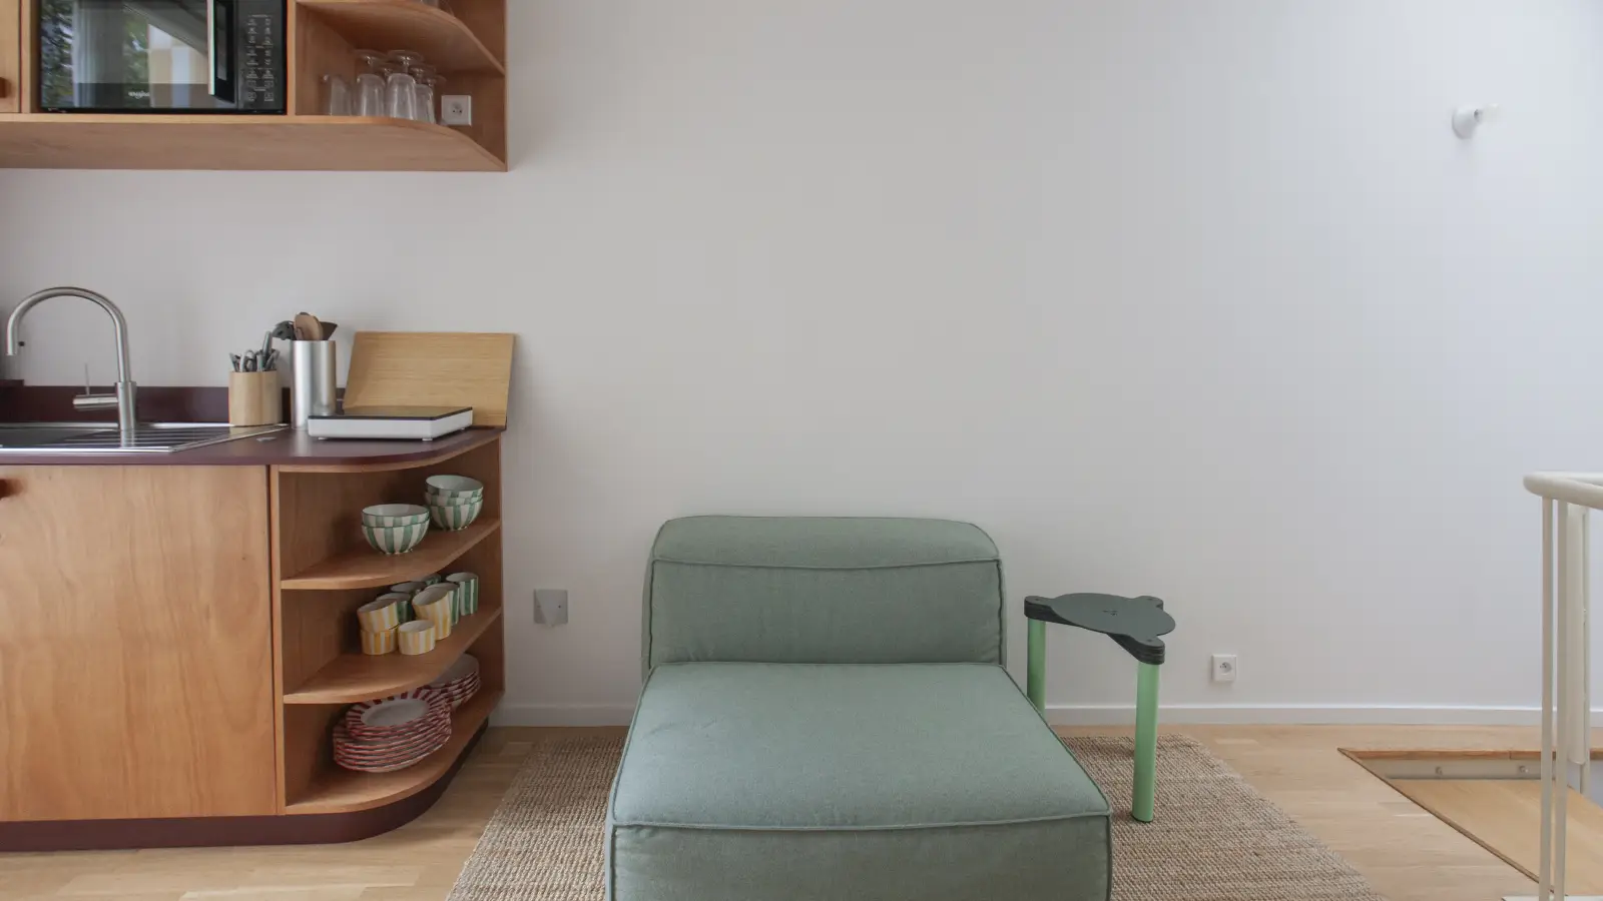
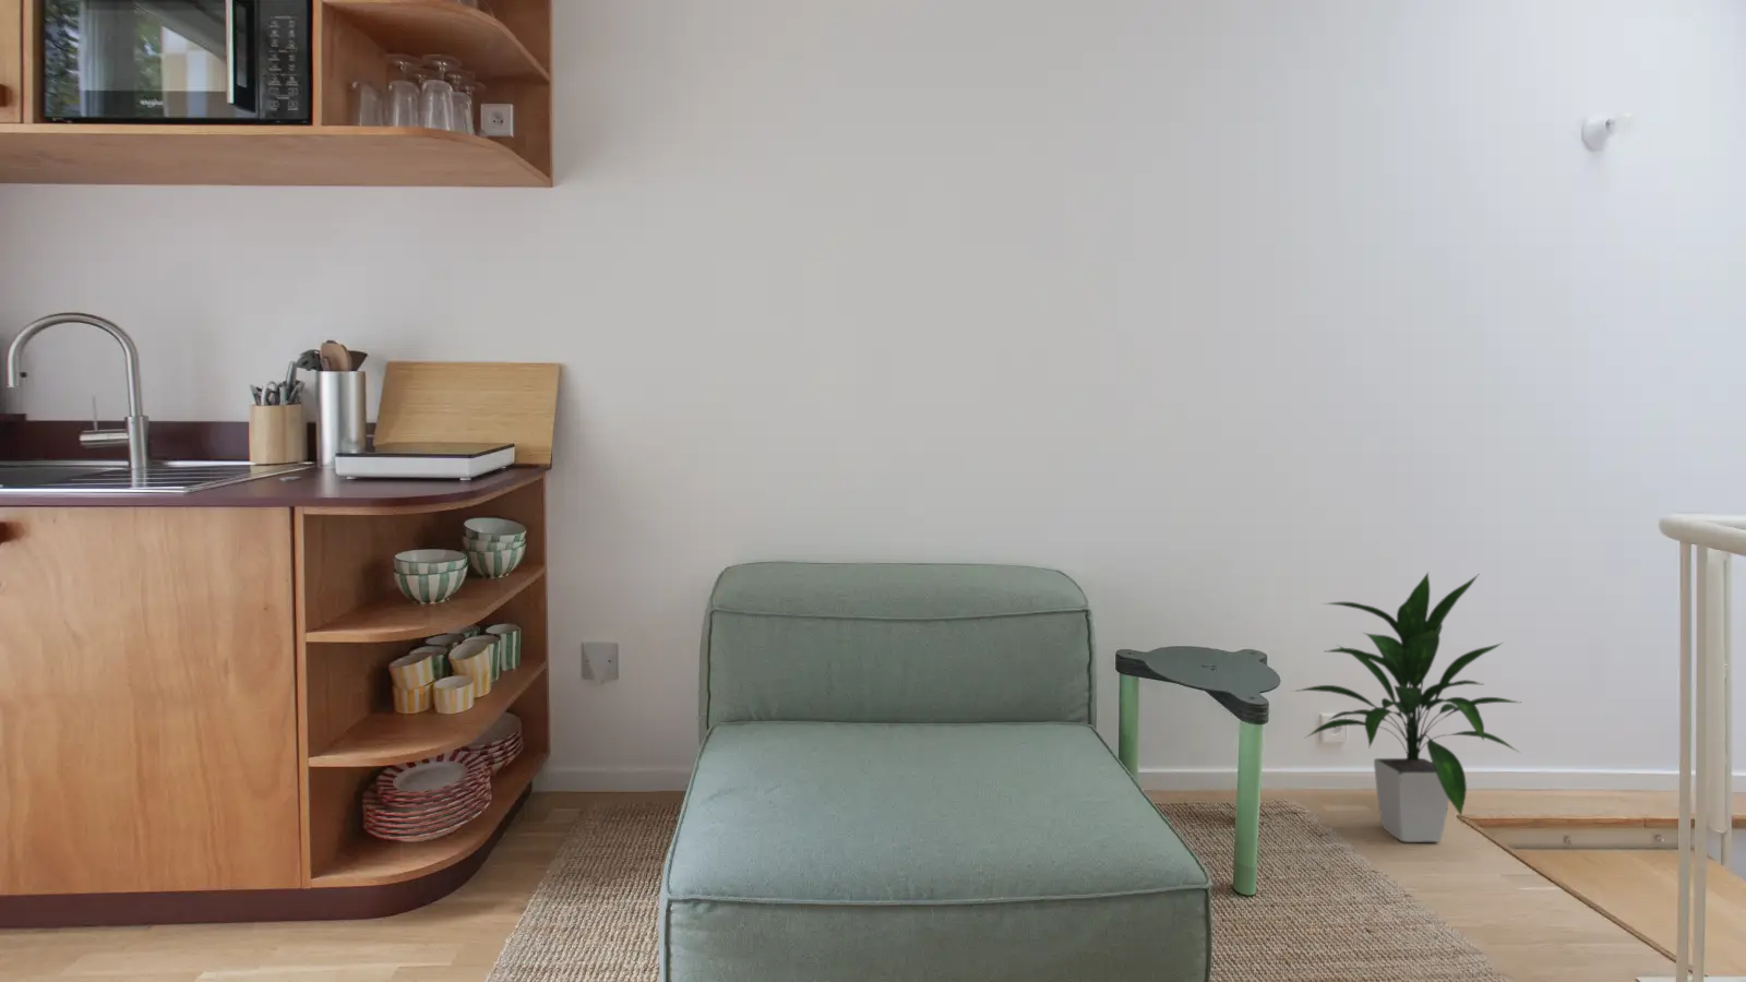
+ indoor plant (1411, 705)
